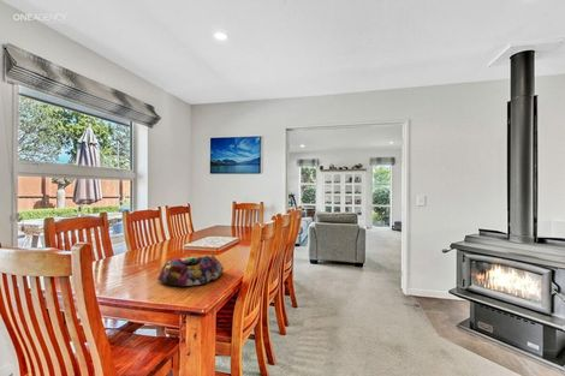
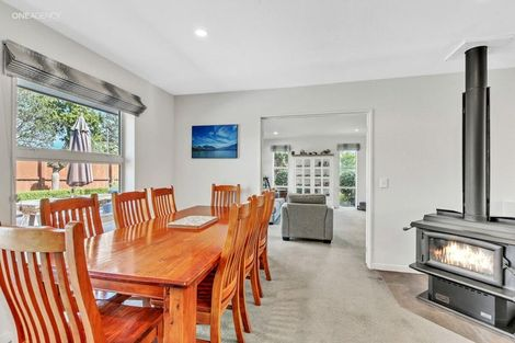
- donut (191, 267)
